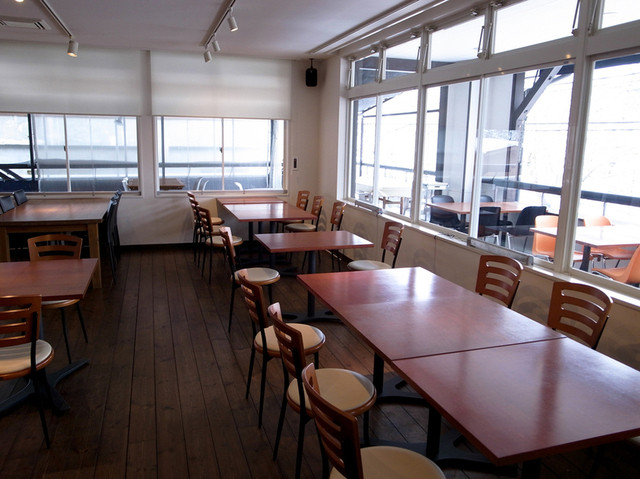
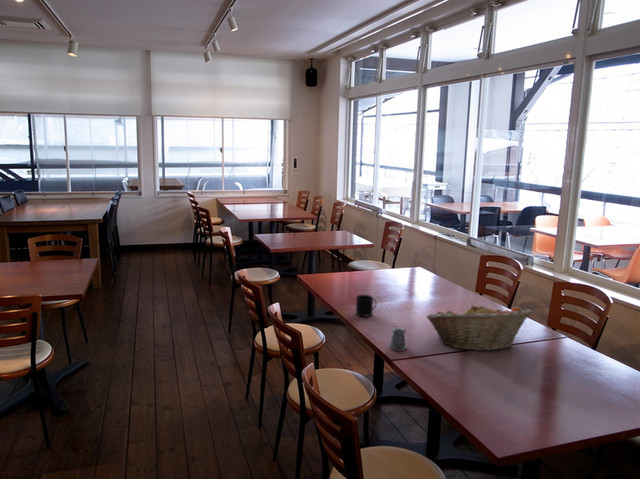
+ pepper shaker (398, 336)
+ mug (366, 305)
+ fruit basket (478, 322)
